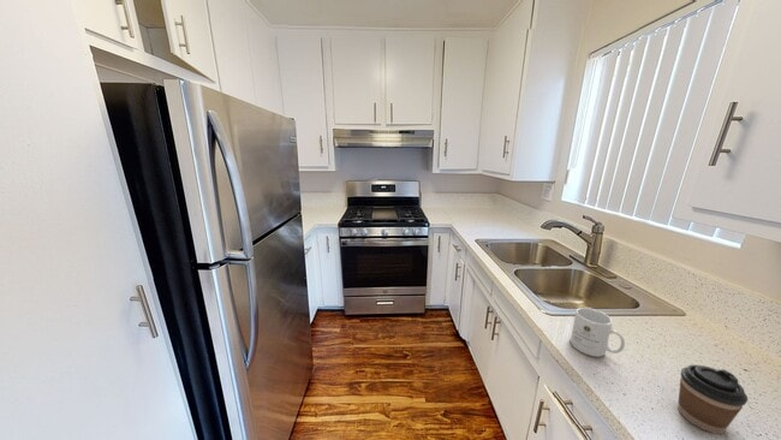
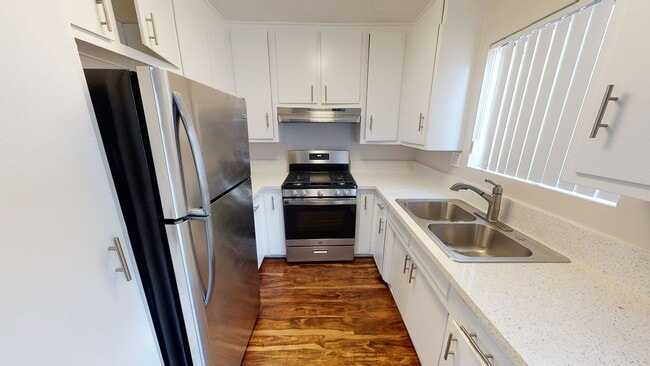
- coffee cup (708, 396)
- mug (597, 334)
